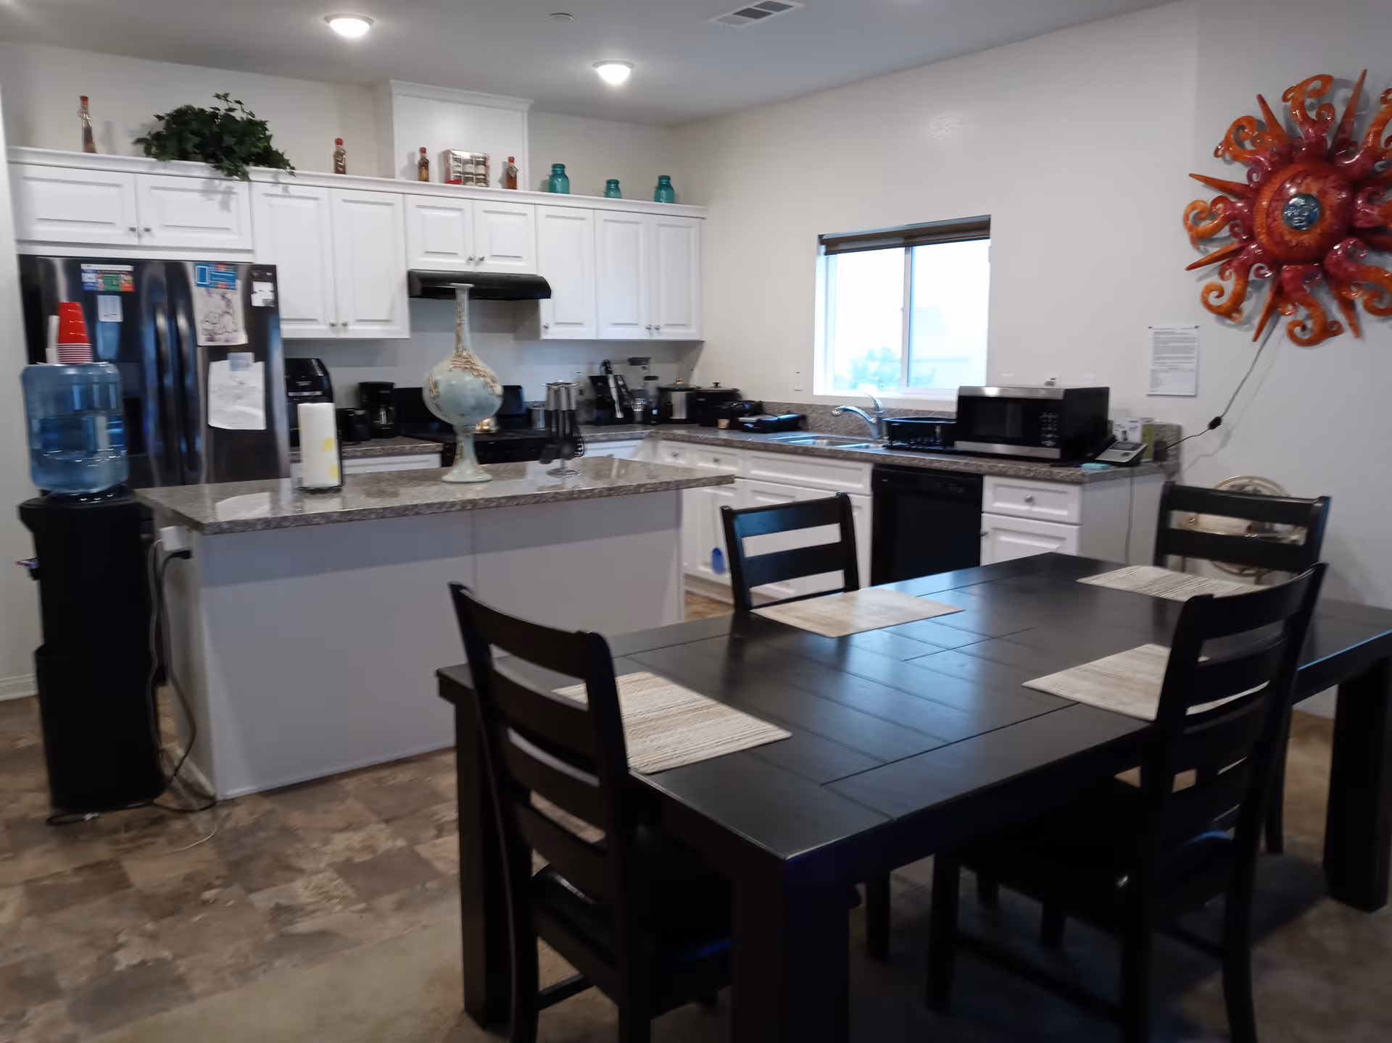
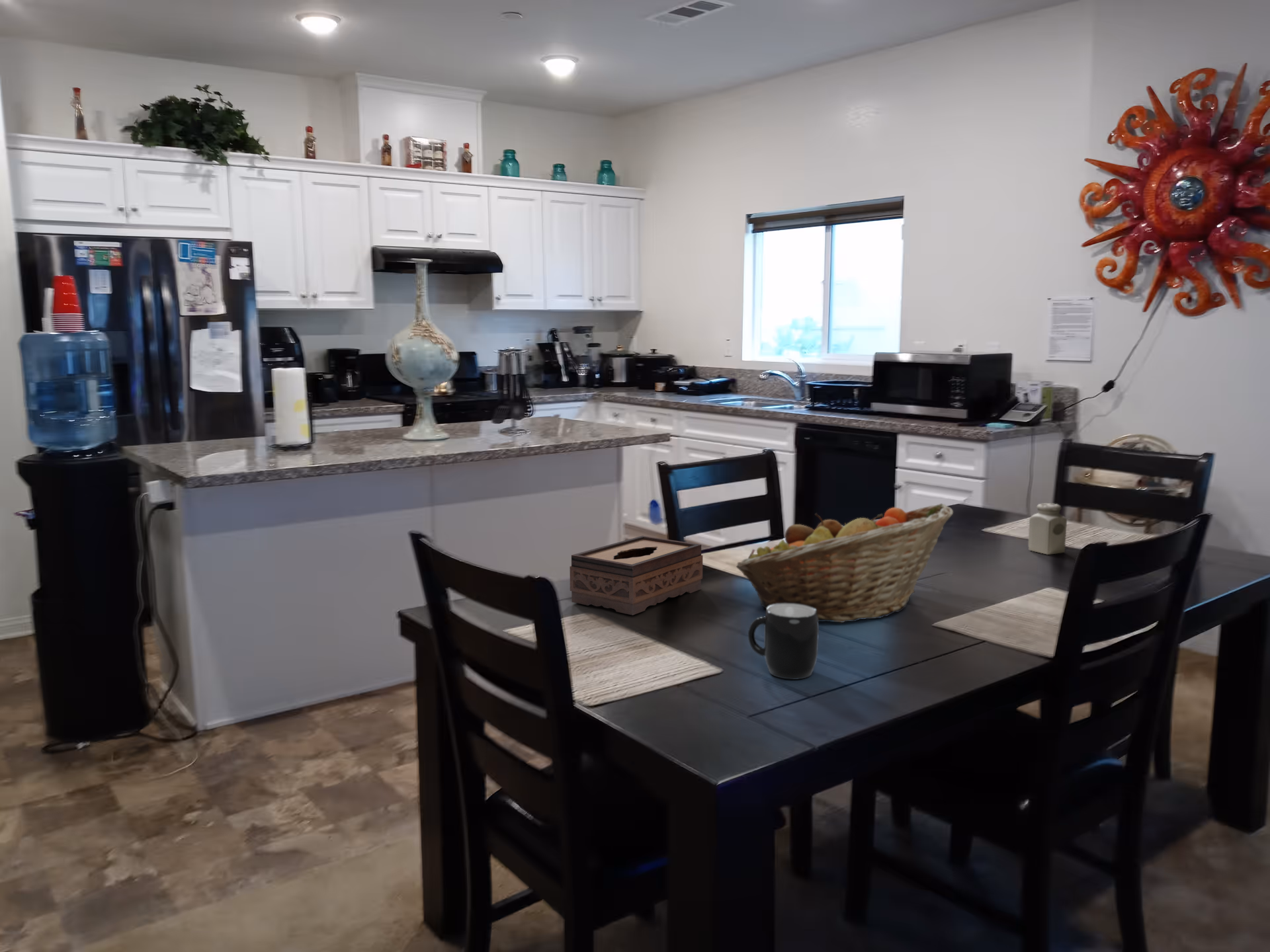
+ fruit basket (846, 554)
+ tissue box (638, 573)
+ salt shaker (1047, 528)
+ mug (782, 639)
